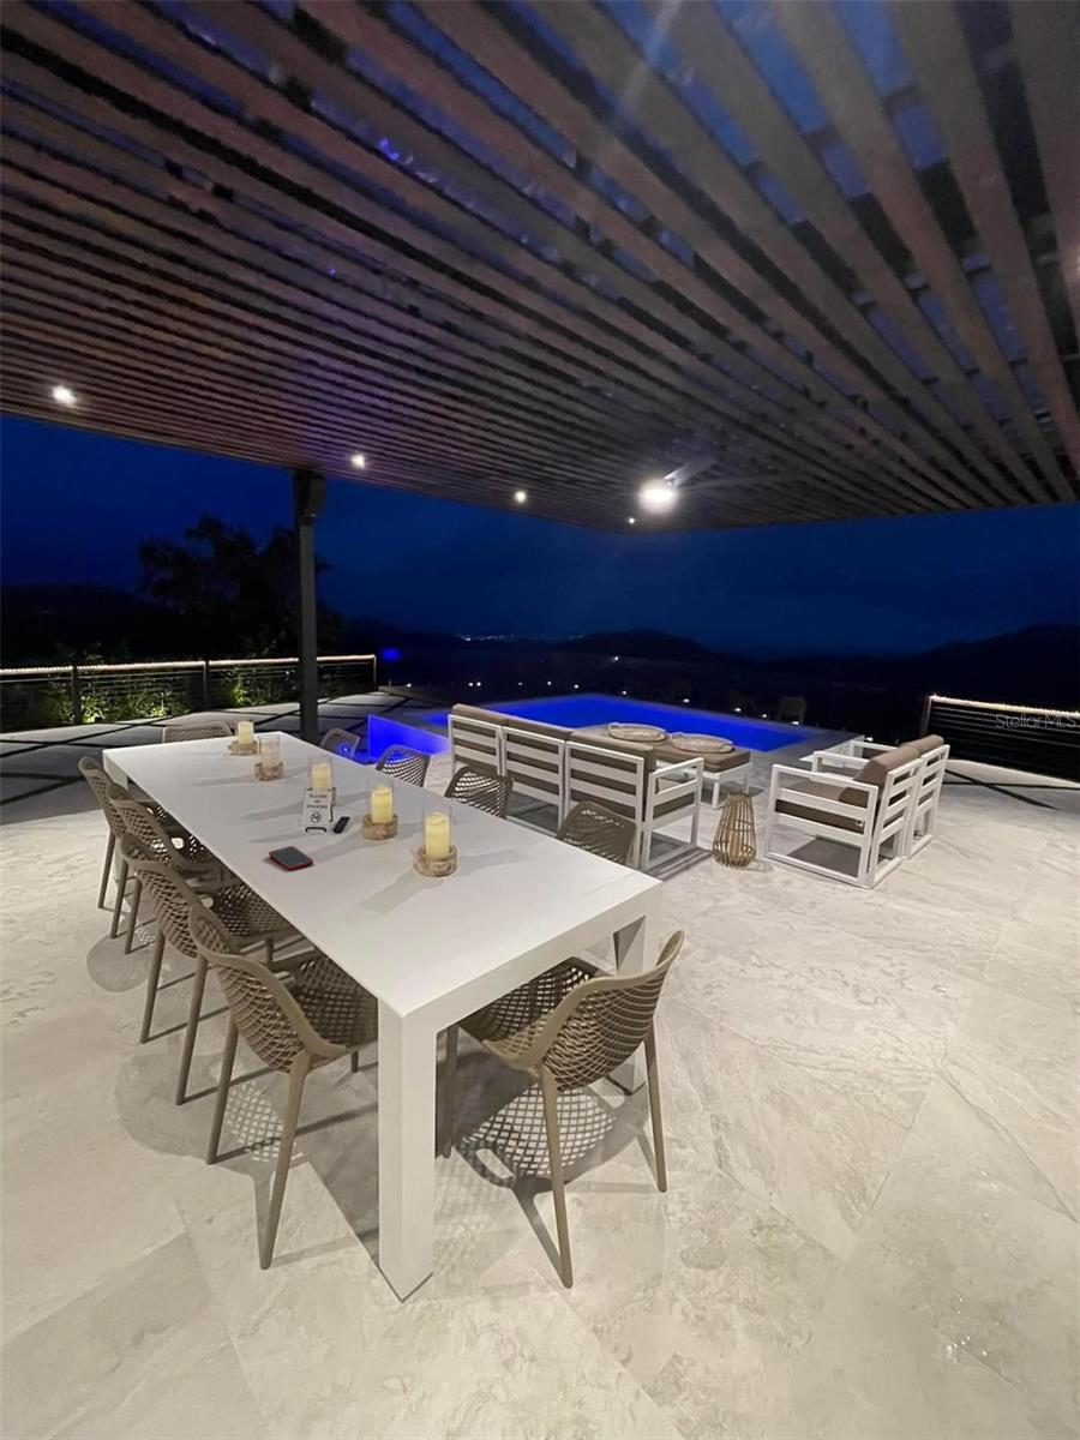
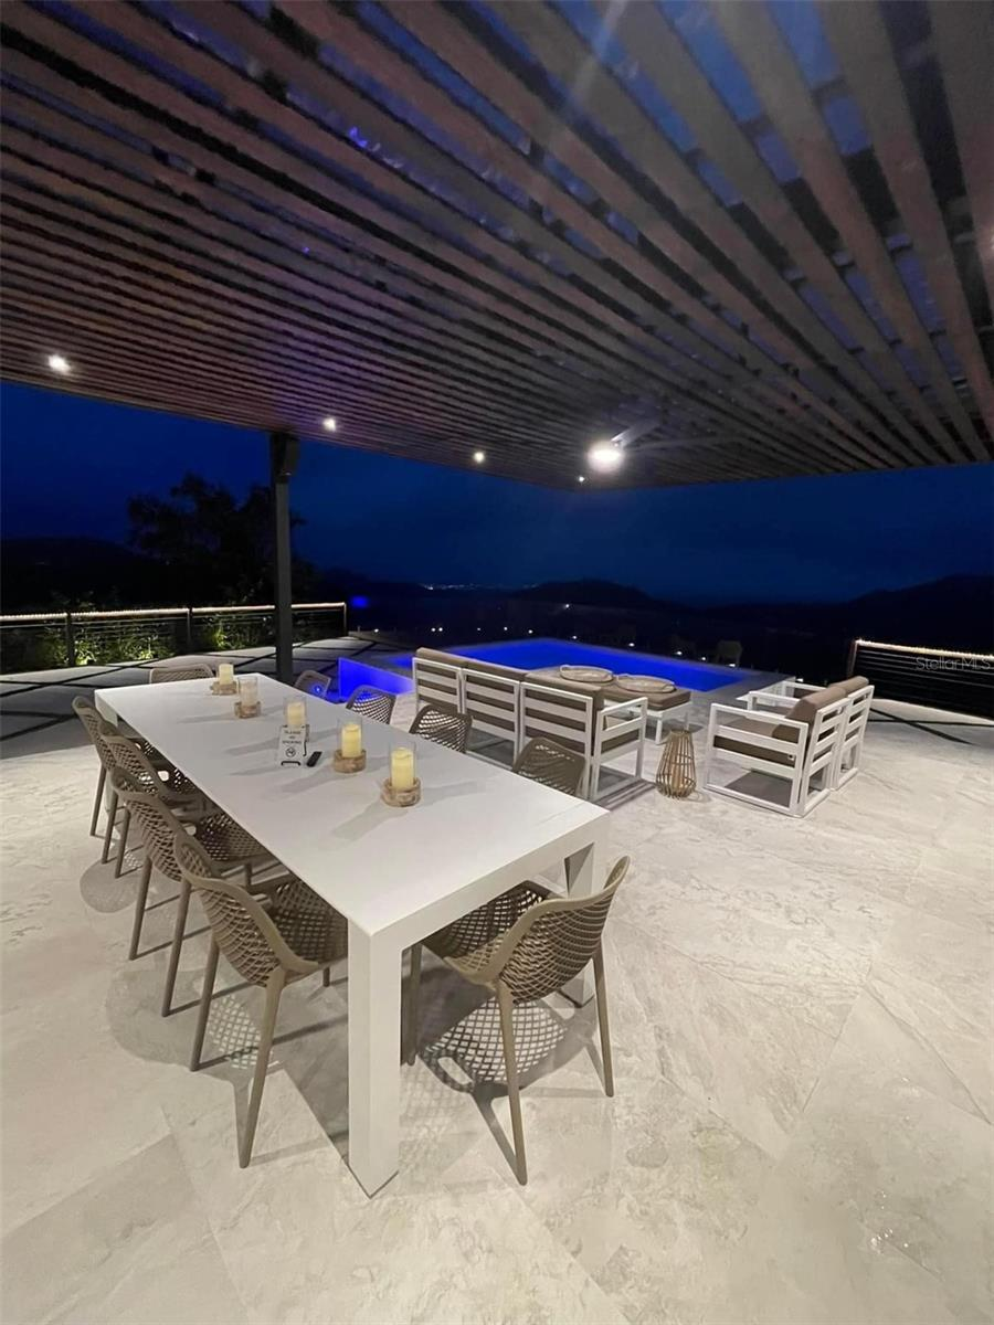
- cell phone (290, 857)
